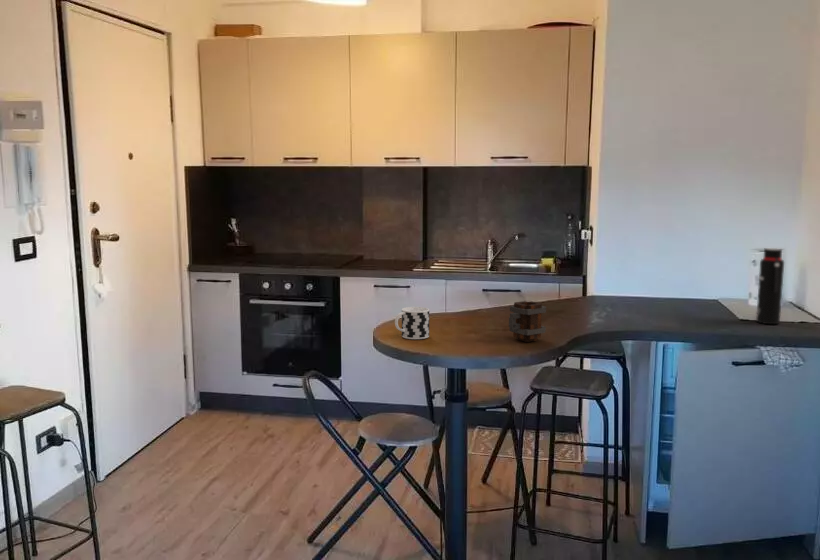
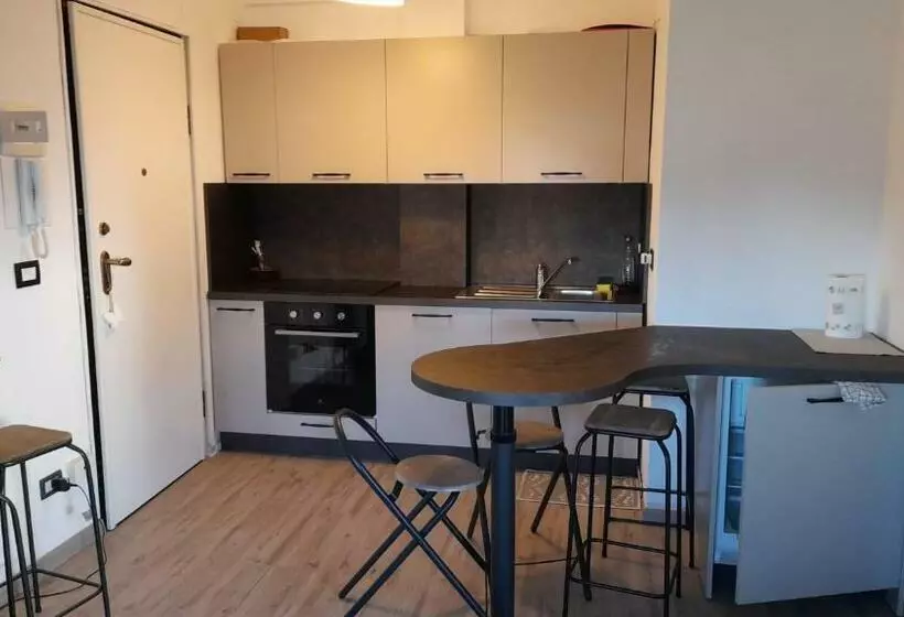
- water bottle (771, 286)
- cup (411, 323)
- mug (524, 322)
